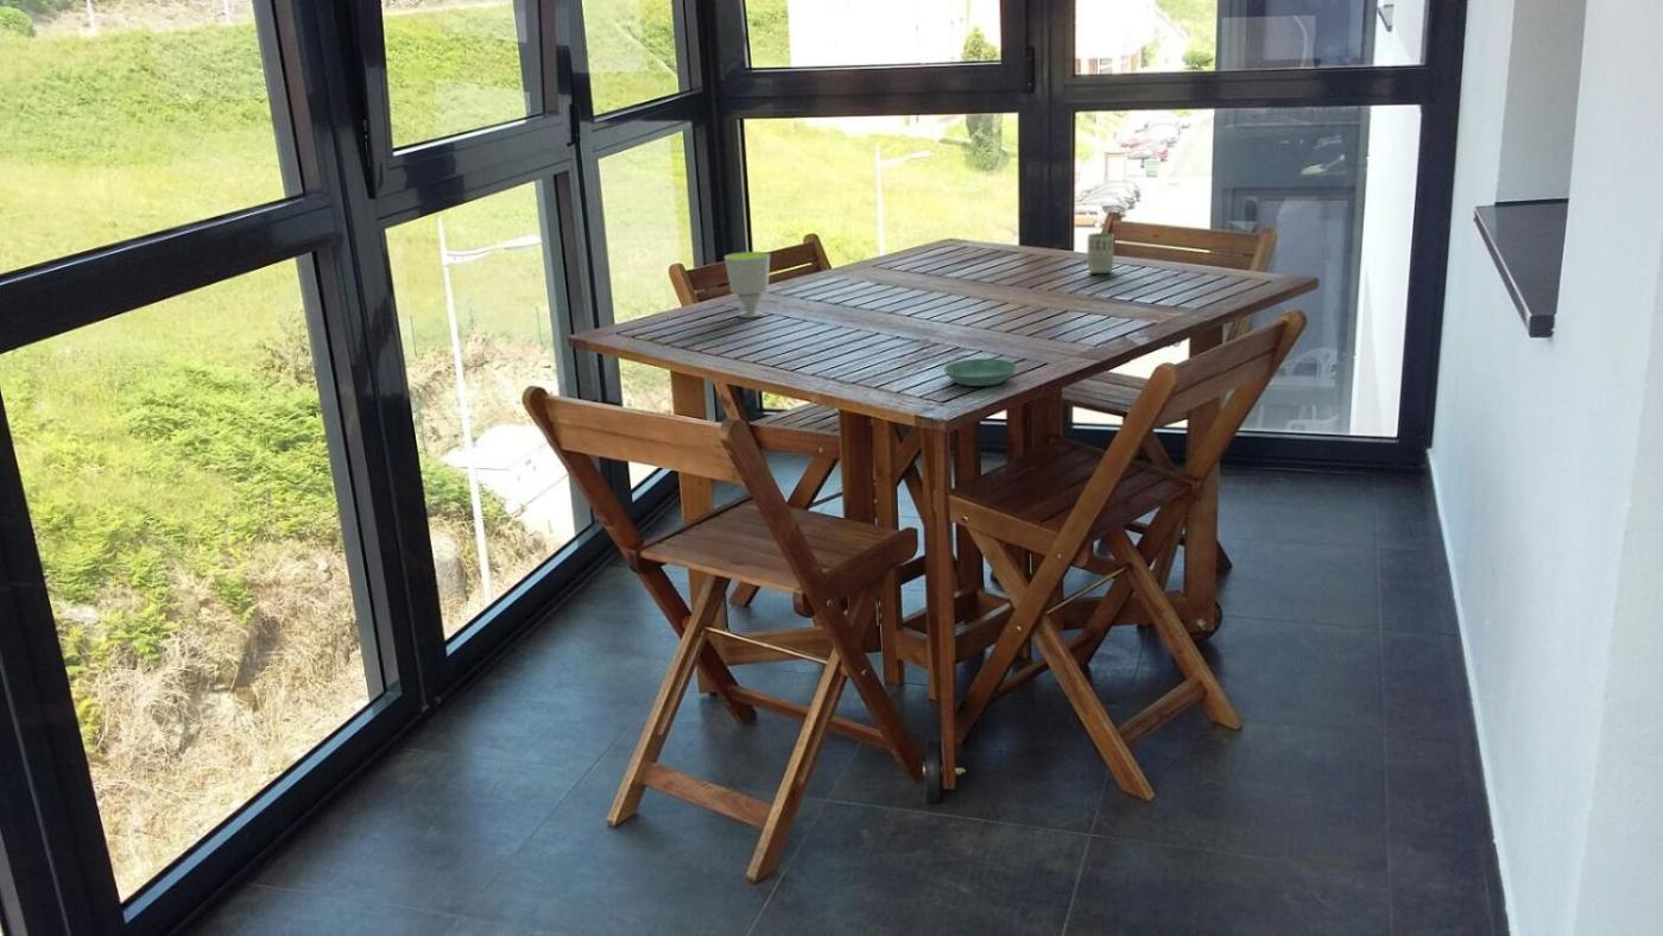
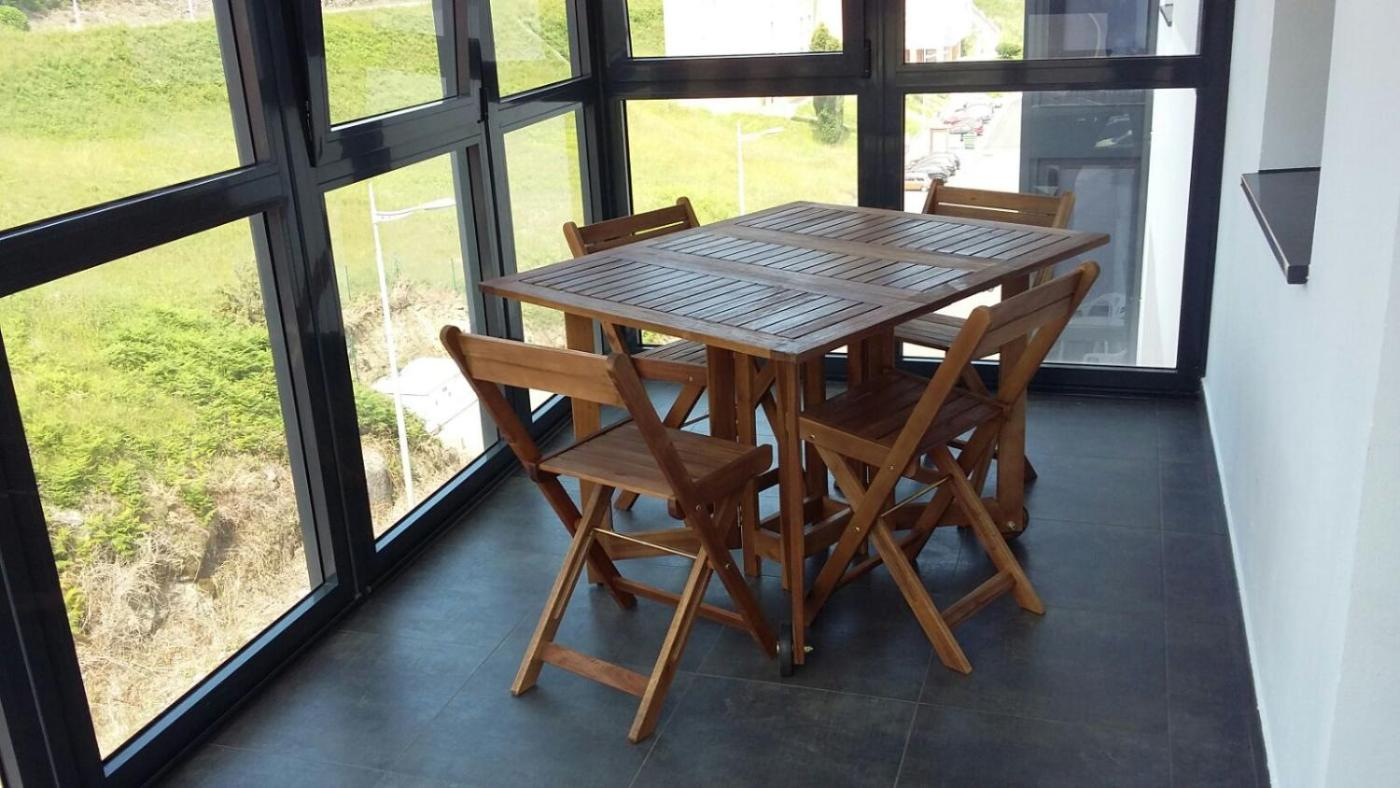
- cup (1100, 253)
- cup (748, 285)
- saucer (980, 373)
